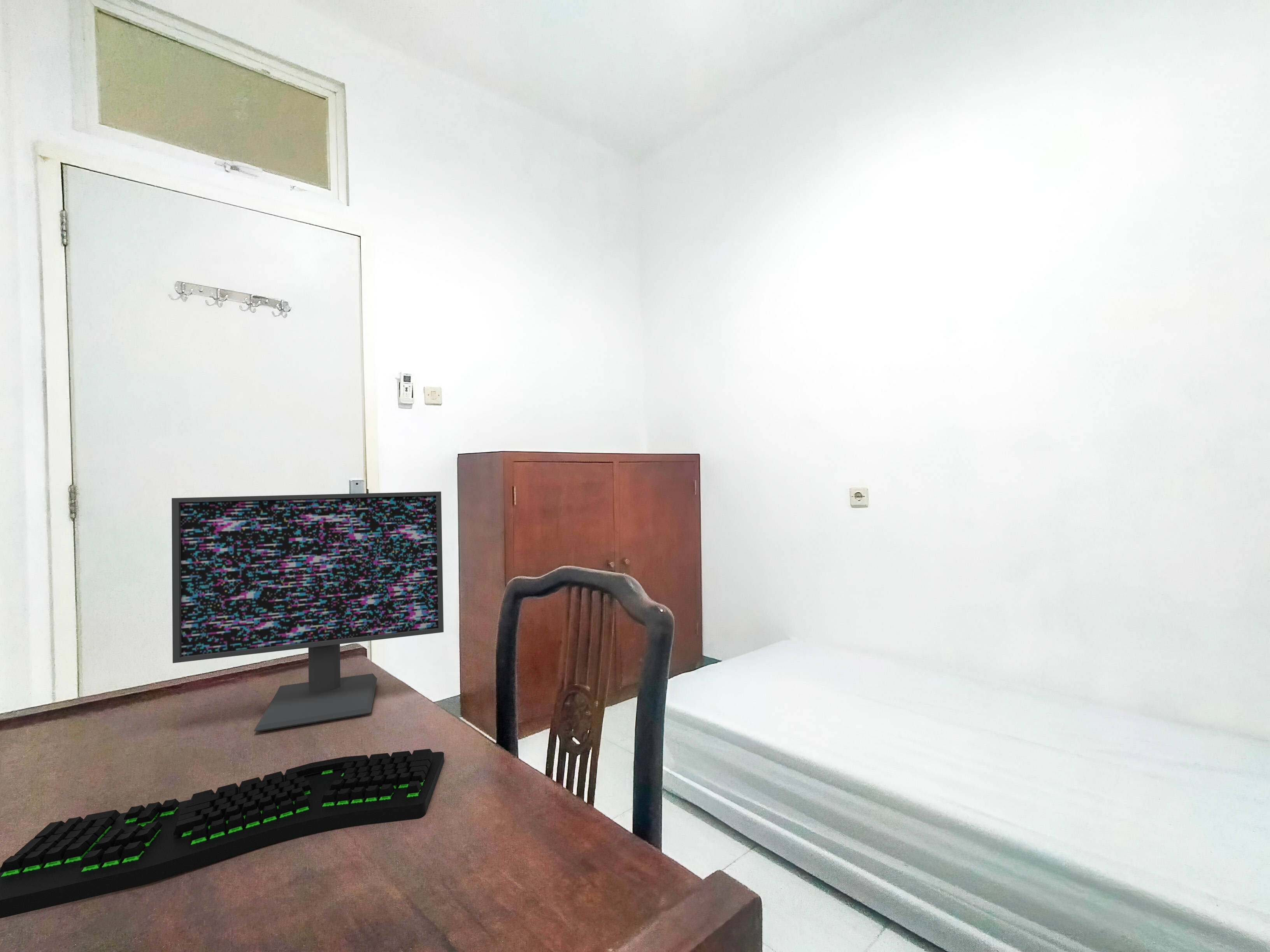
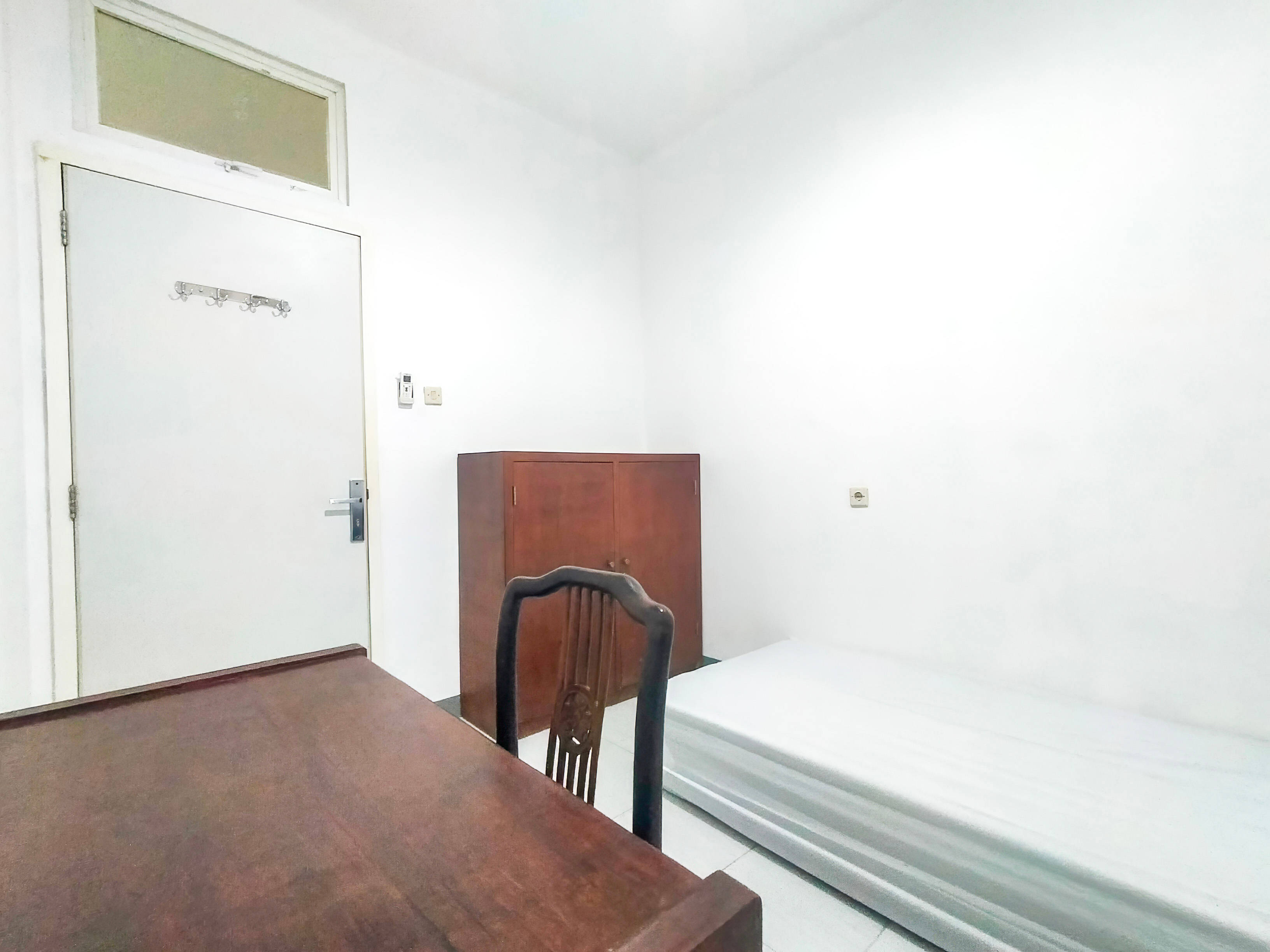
- keyboard (255, 805)
- computer monitor (320, 600)
